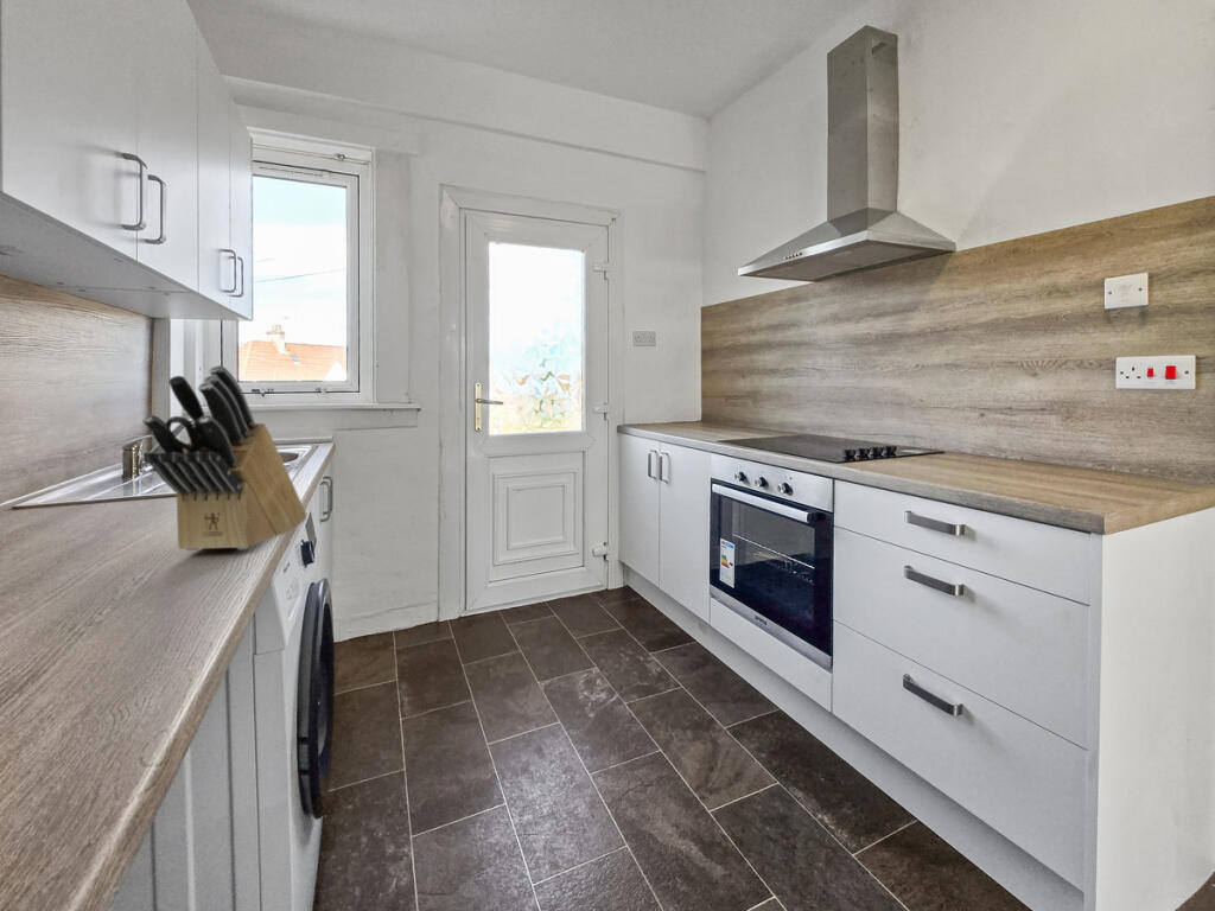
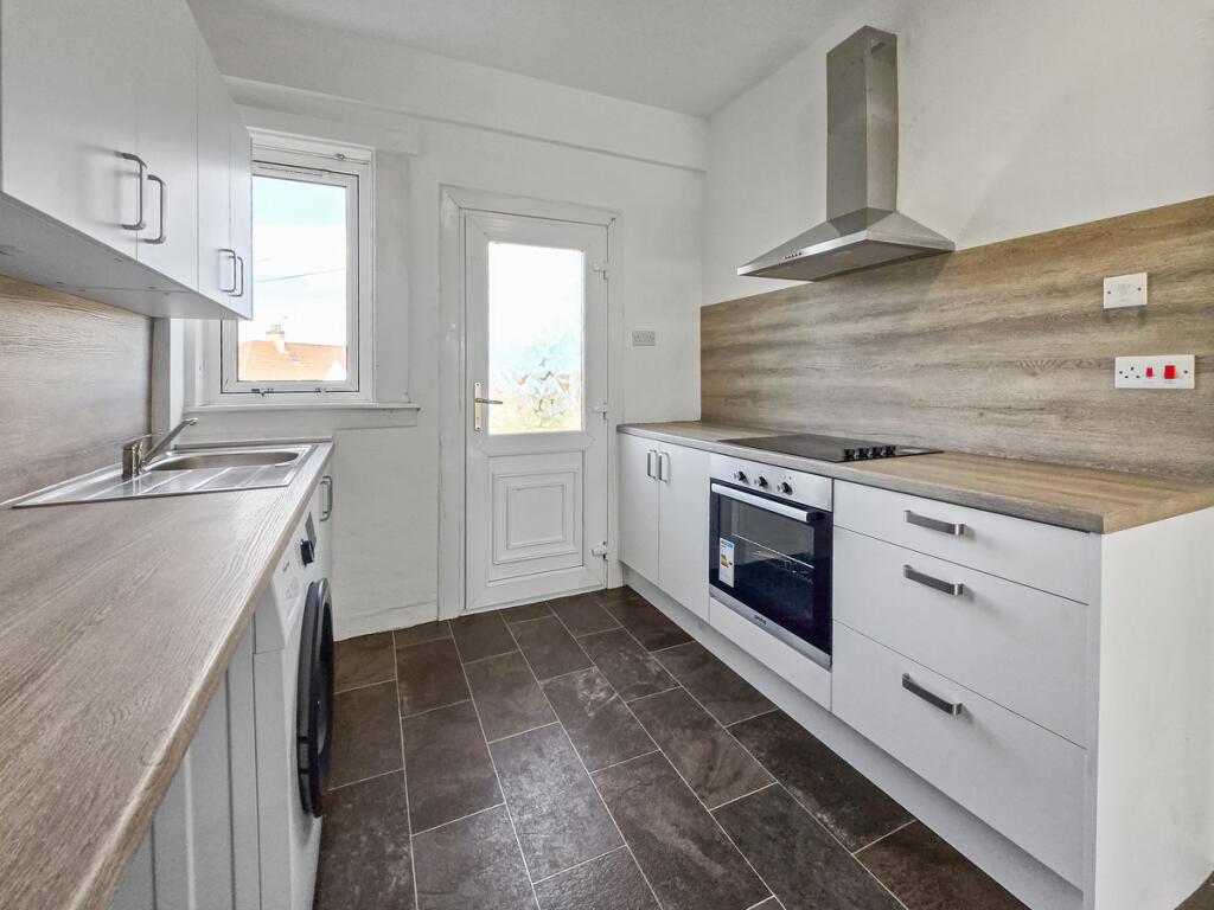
- knife block (236, 458)
